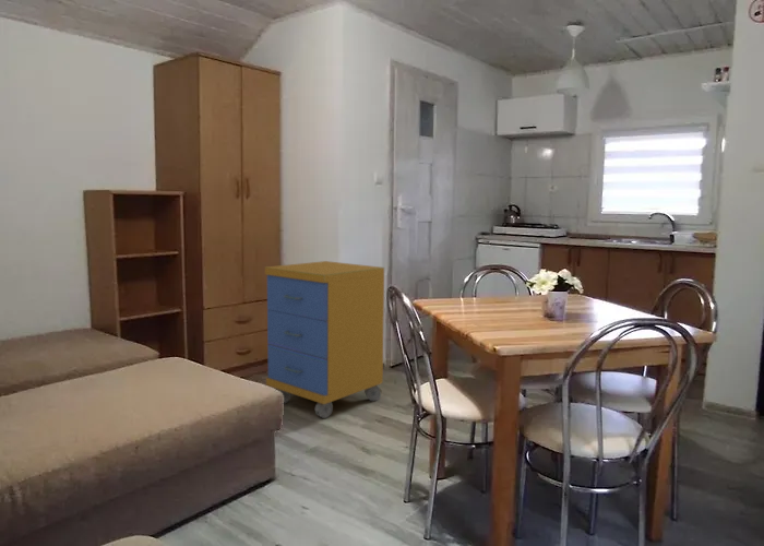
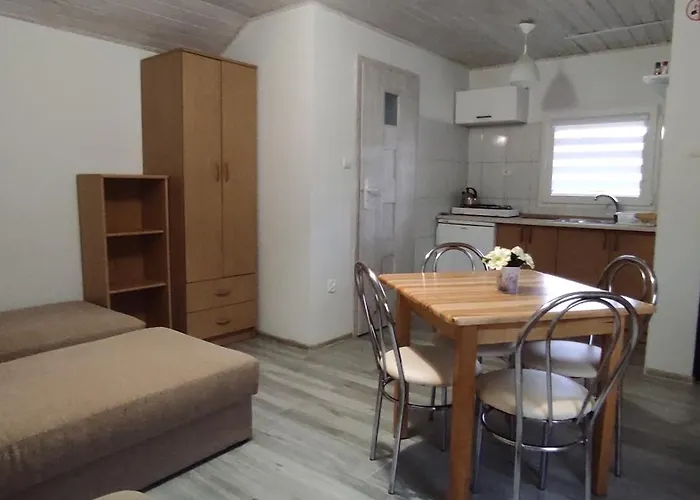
- storage cabinet (324, 334)
